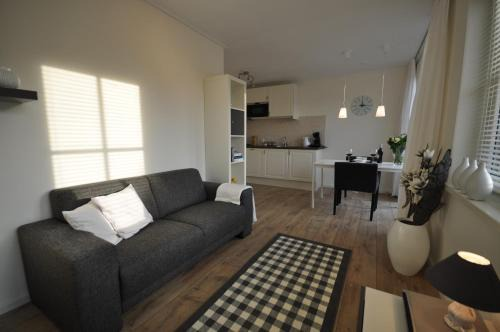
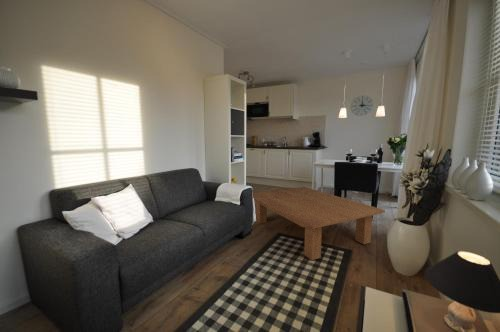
+ coffee table (306, 215)
